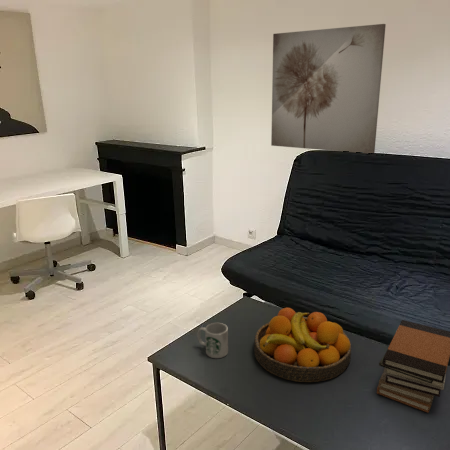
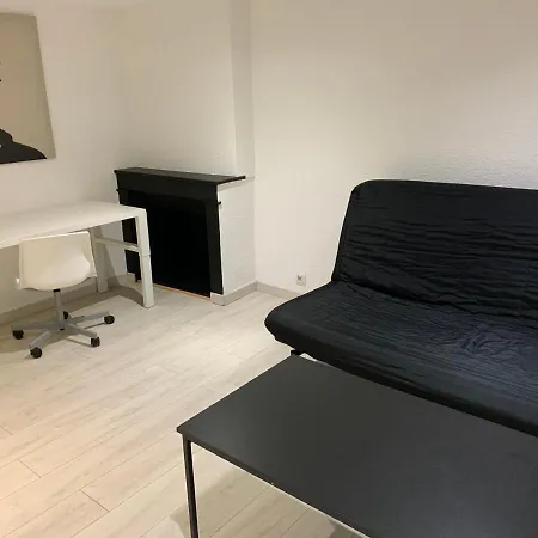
- mug (212, 339)
- wall art (322, 91)
- book stack (416, 362)
- fruit bowl (302, 334)
